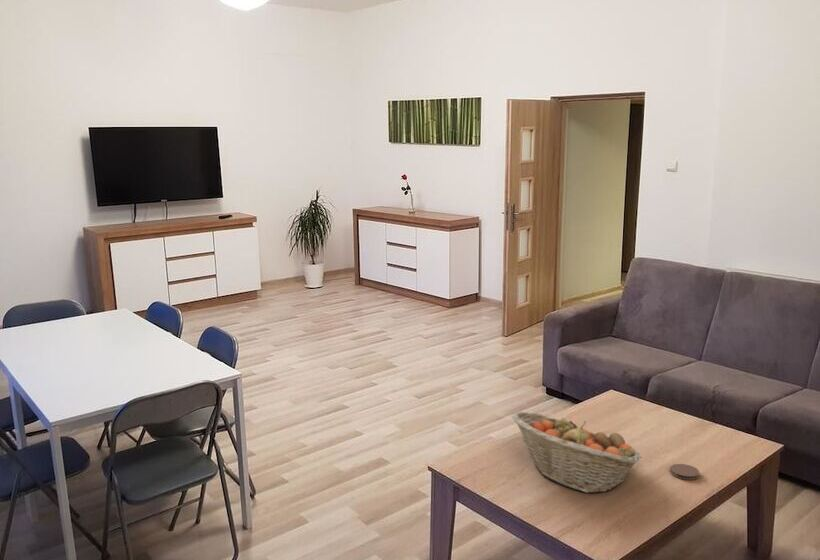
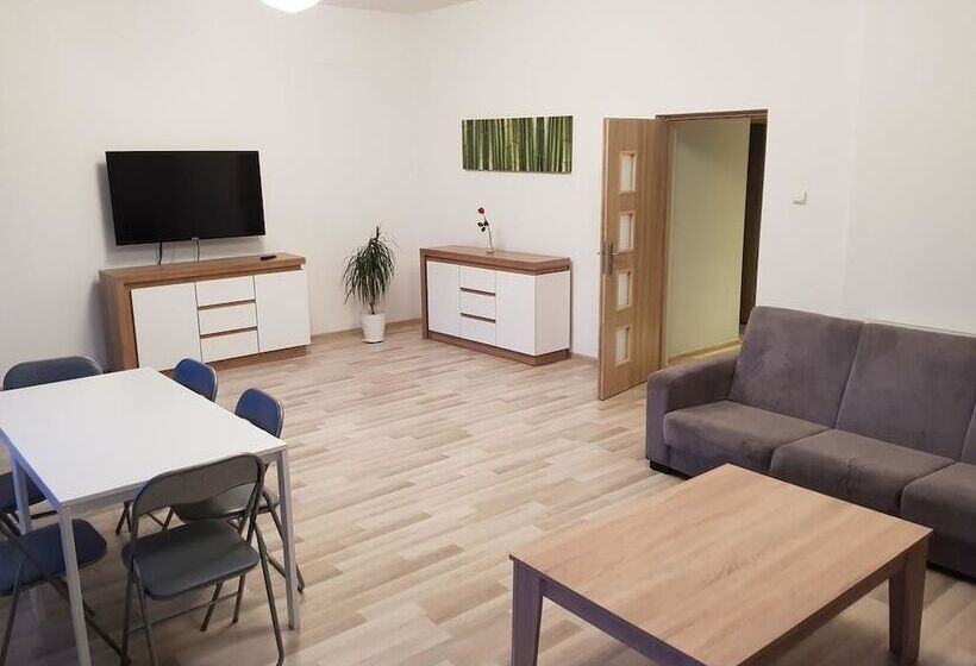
- coaster (684, 471)
- fruit basket (573, 445)
